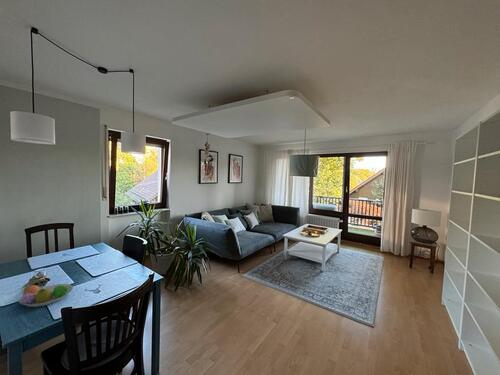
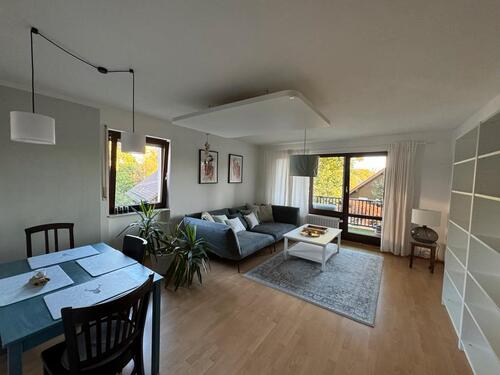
- fruit bowl (48, 290)
